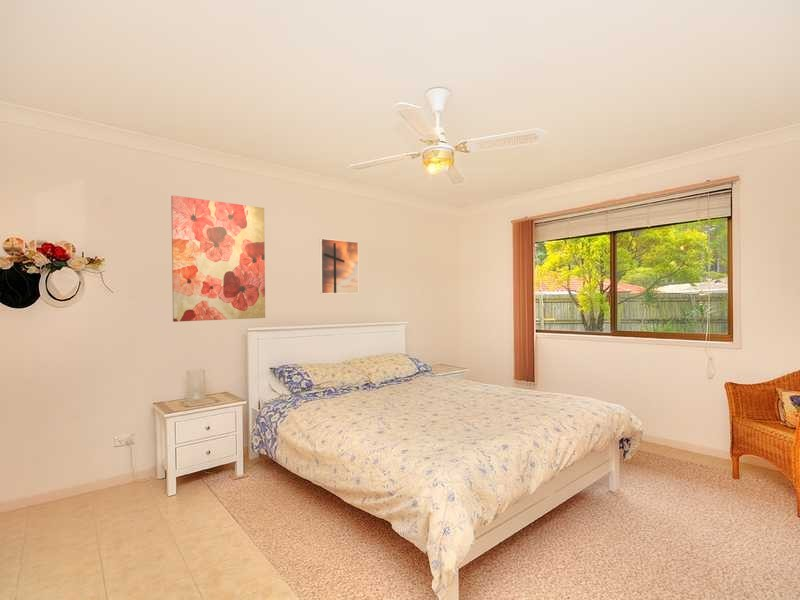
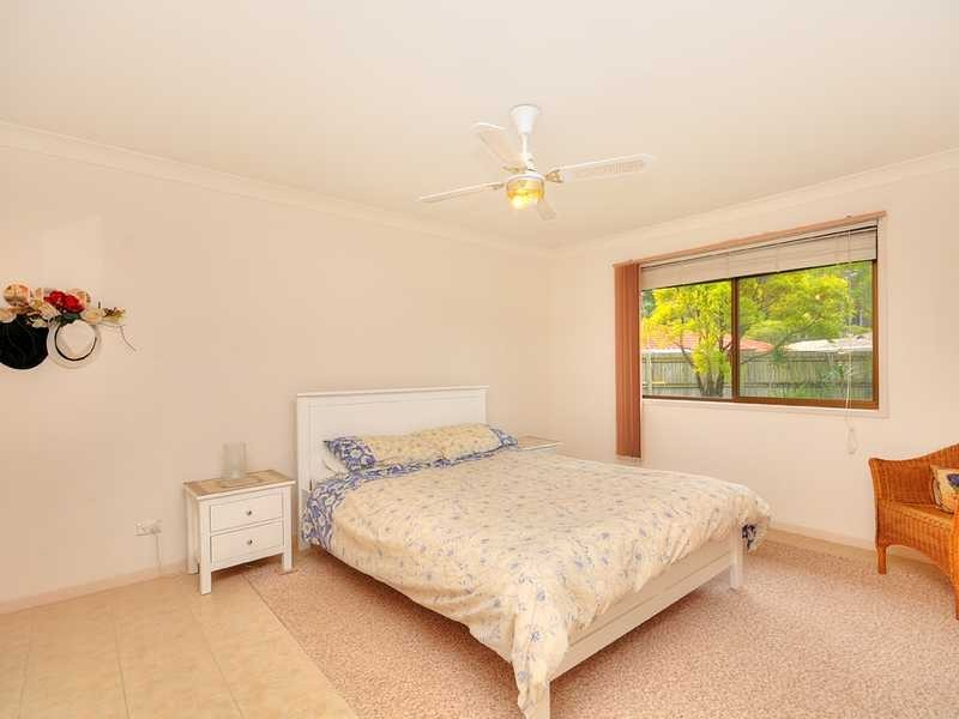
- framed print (339, 267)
- wall art (221, 261)
